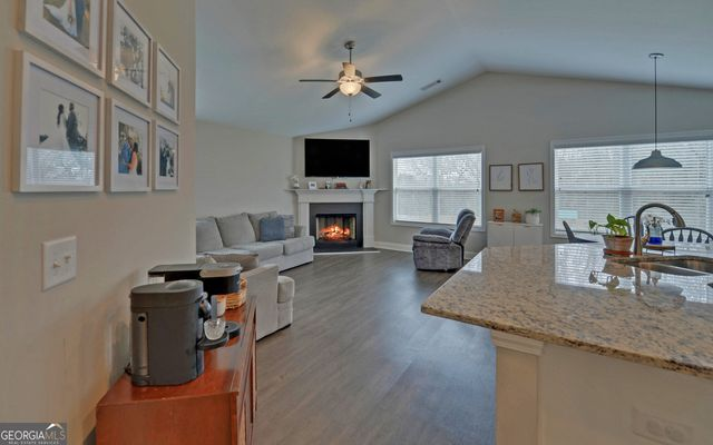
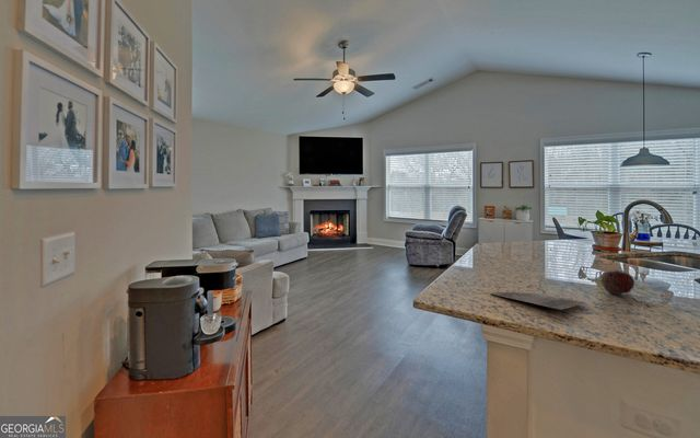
+ apple (617, 281)
+ home sign (518, 293)
